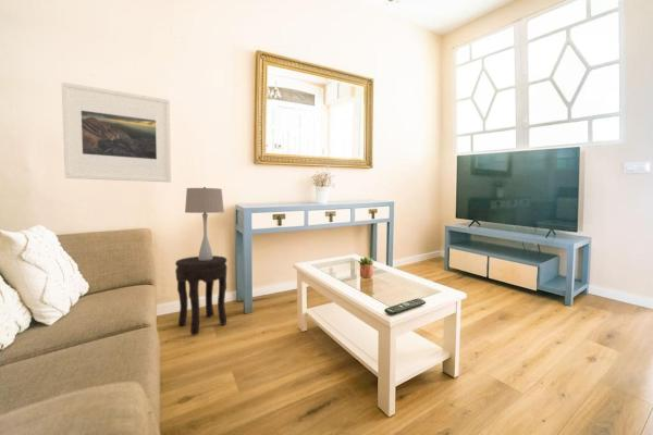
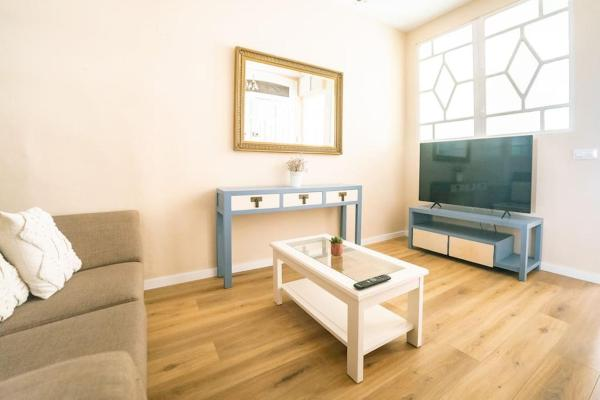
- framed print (121, 136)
- side table (206, 291)
- table lamp (205, 222)
